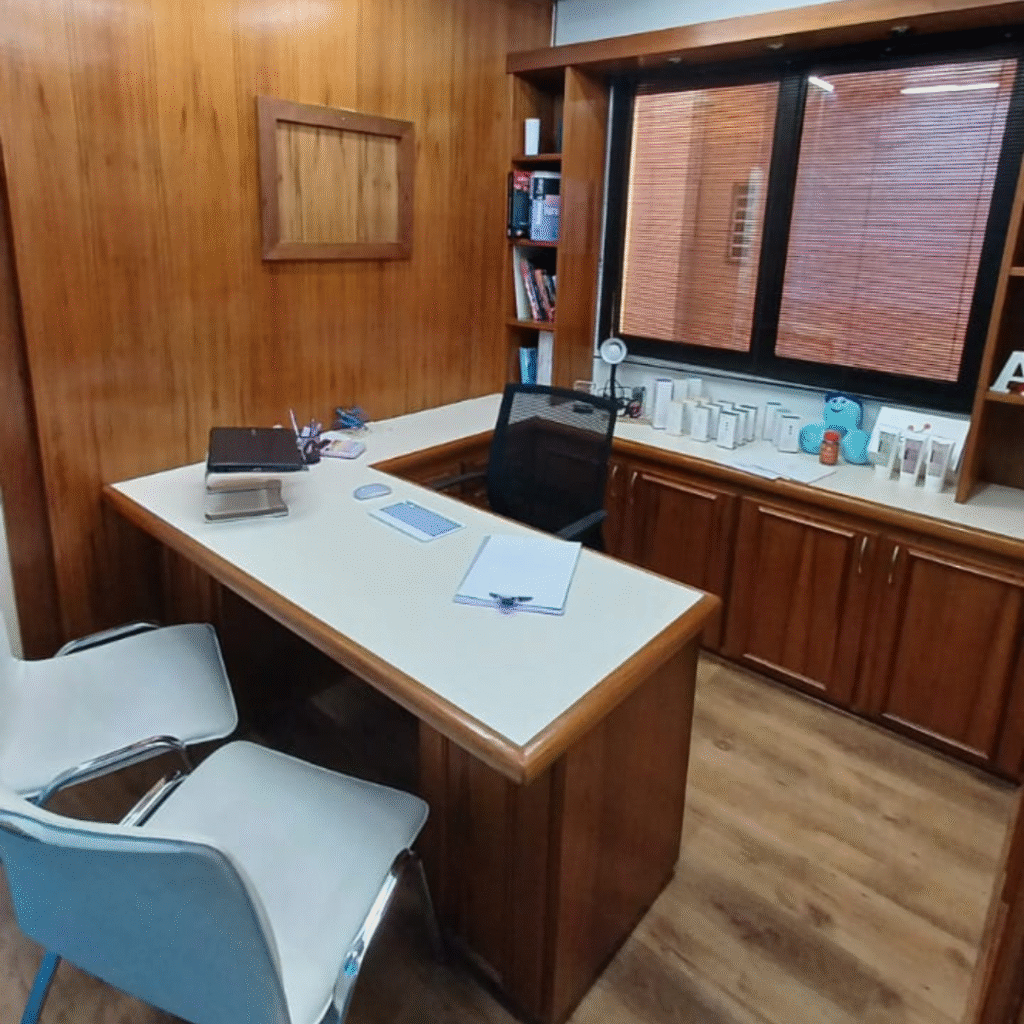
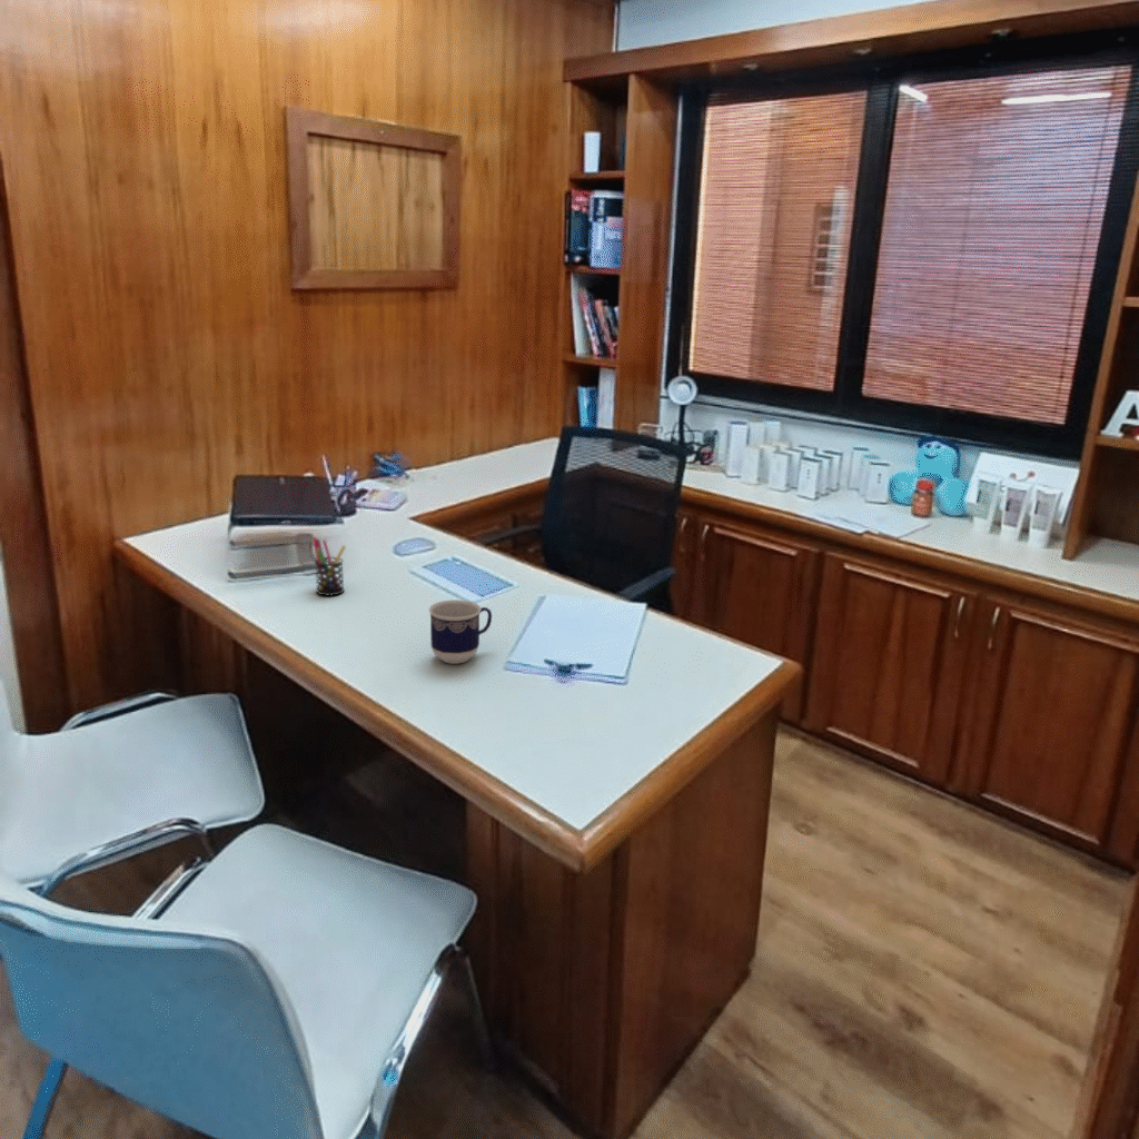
+ cup (462, 632)
+ pen holder (326, 565)
